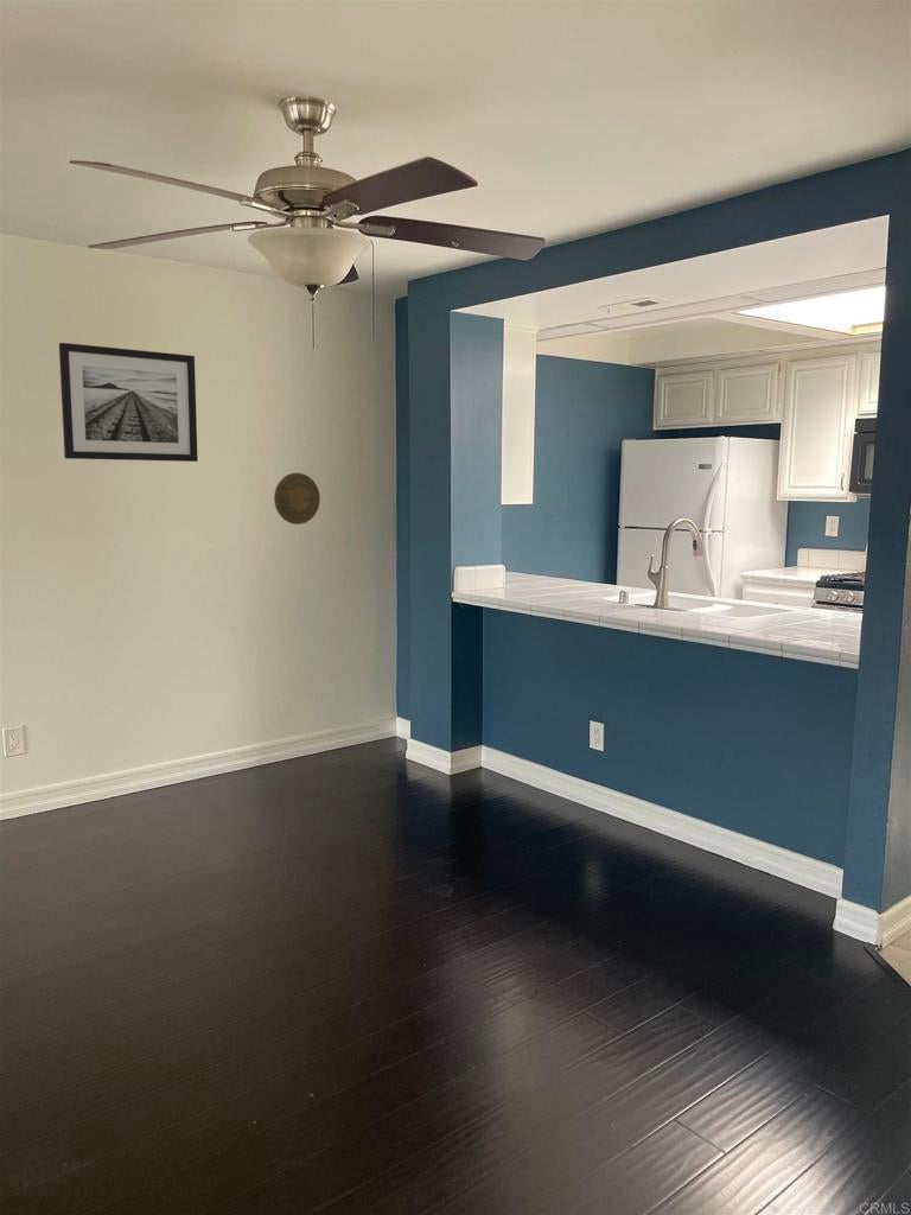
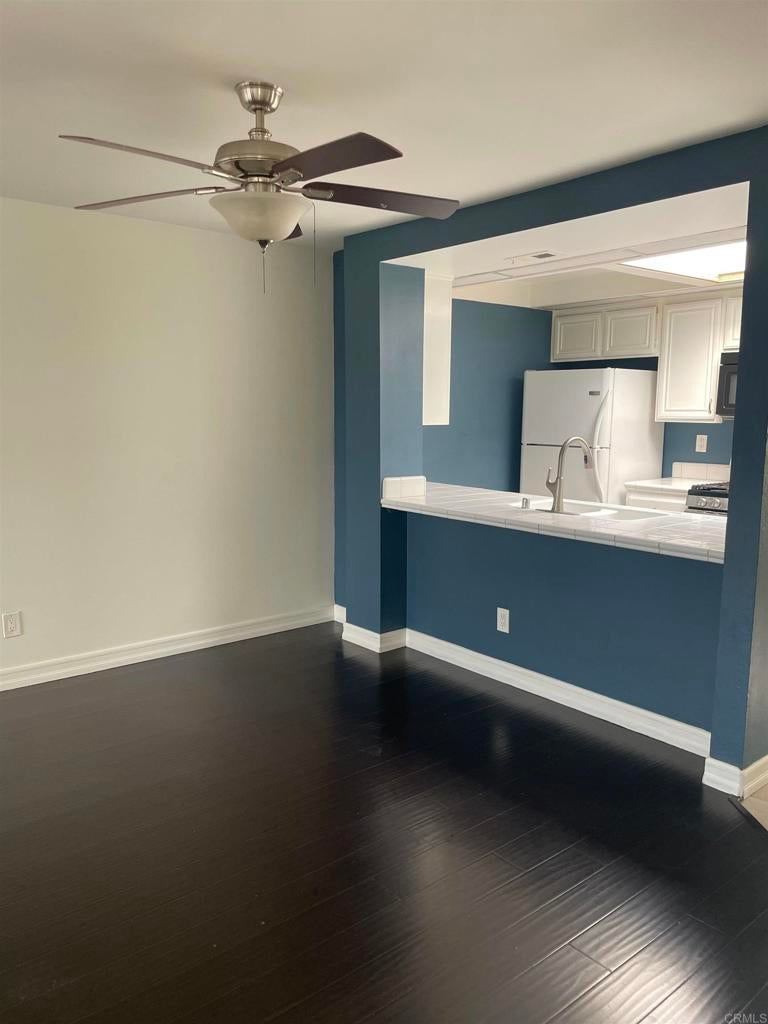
- decorative plate (298, 498)
- wall art (132, 405)
